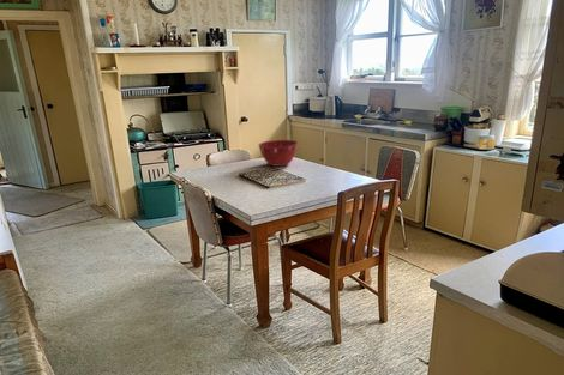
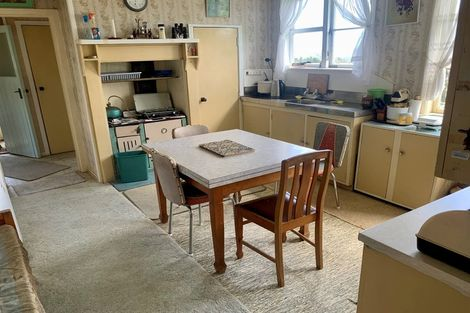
- mixing bowl (278, 153)
